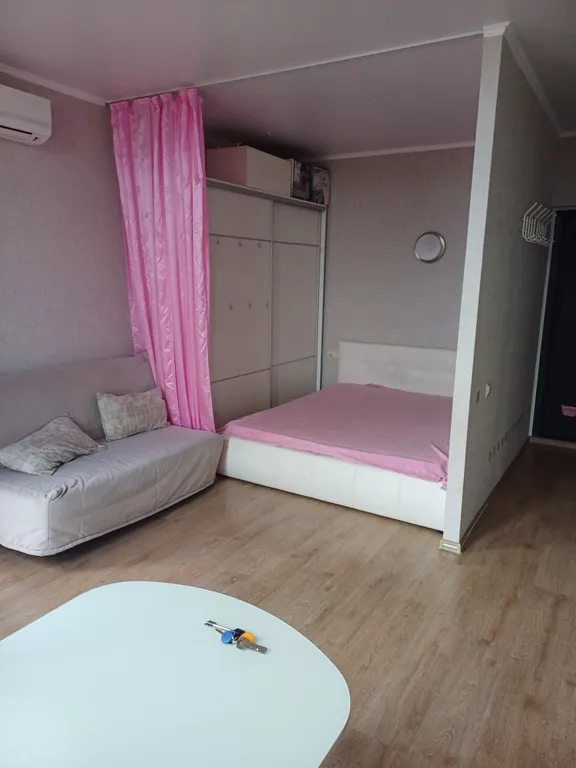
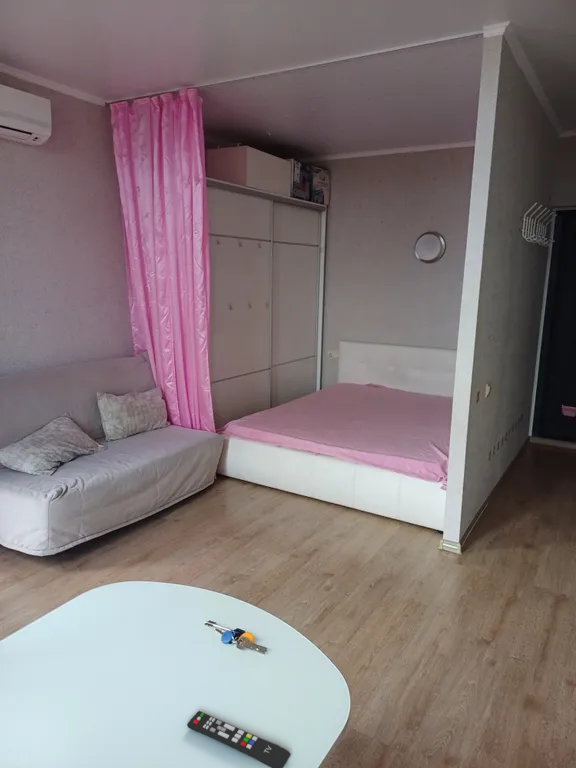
+ remote control (237, 739)
